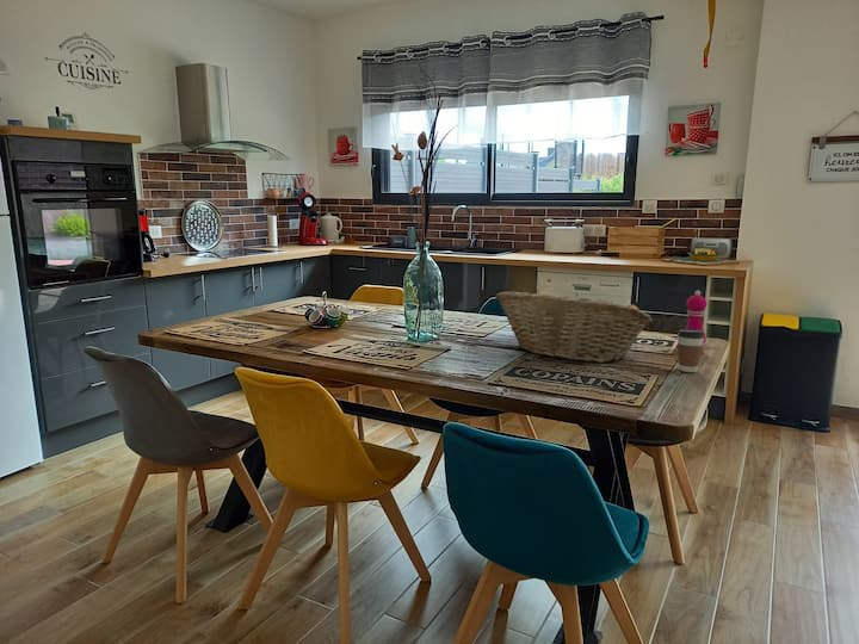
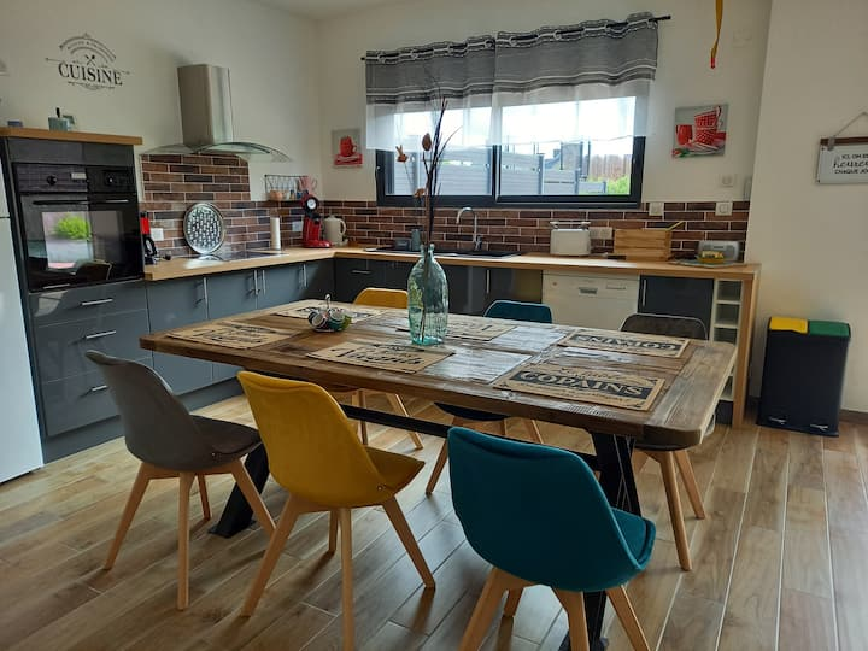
- fruit basket (569, 320)
- coffee cup (688, 349)
- pepper mill (694, 321)
